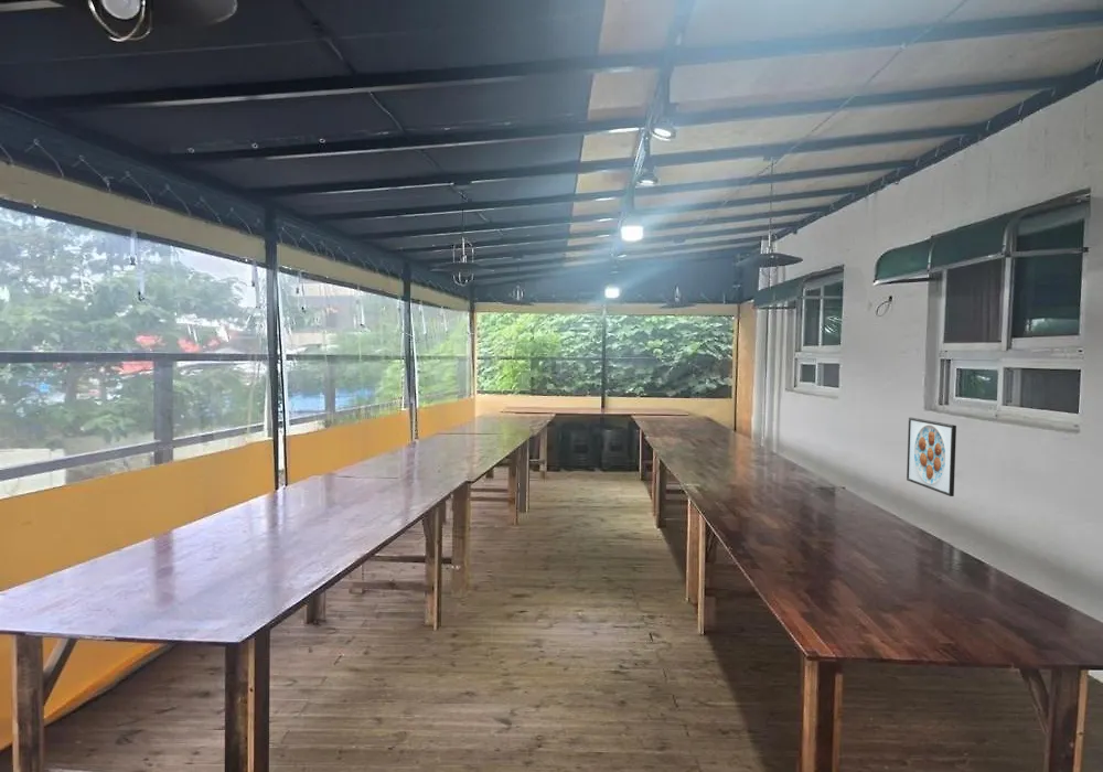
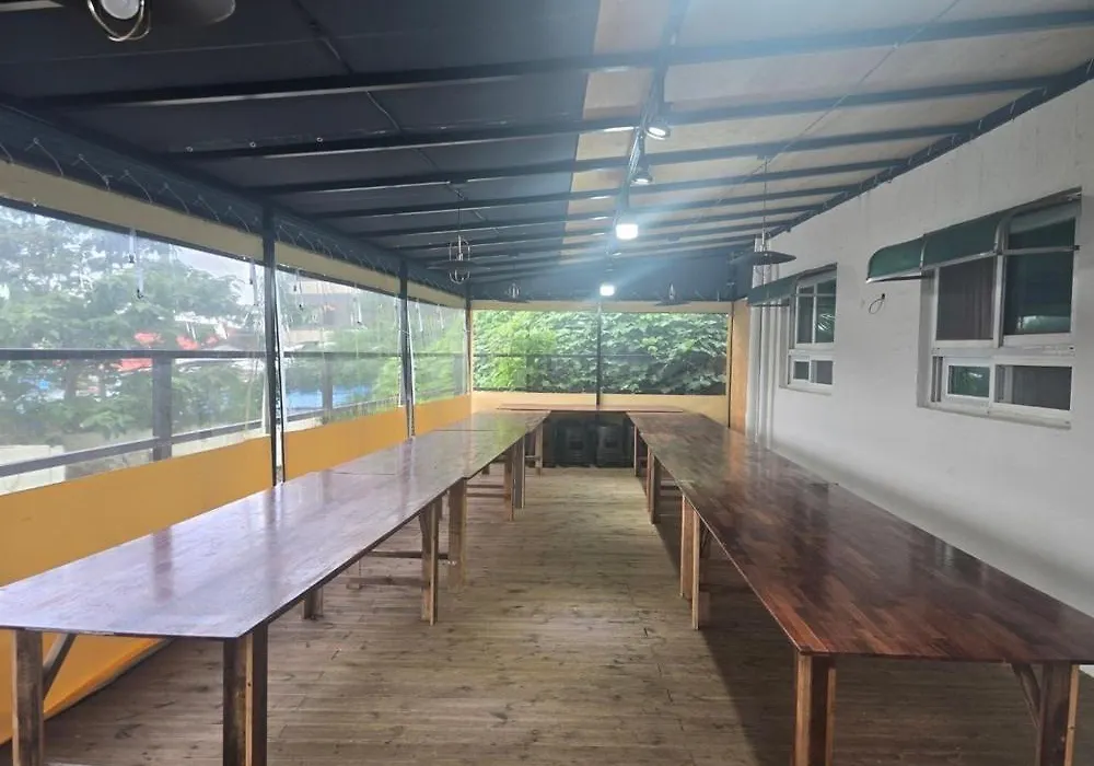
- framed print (930, 454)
